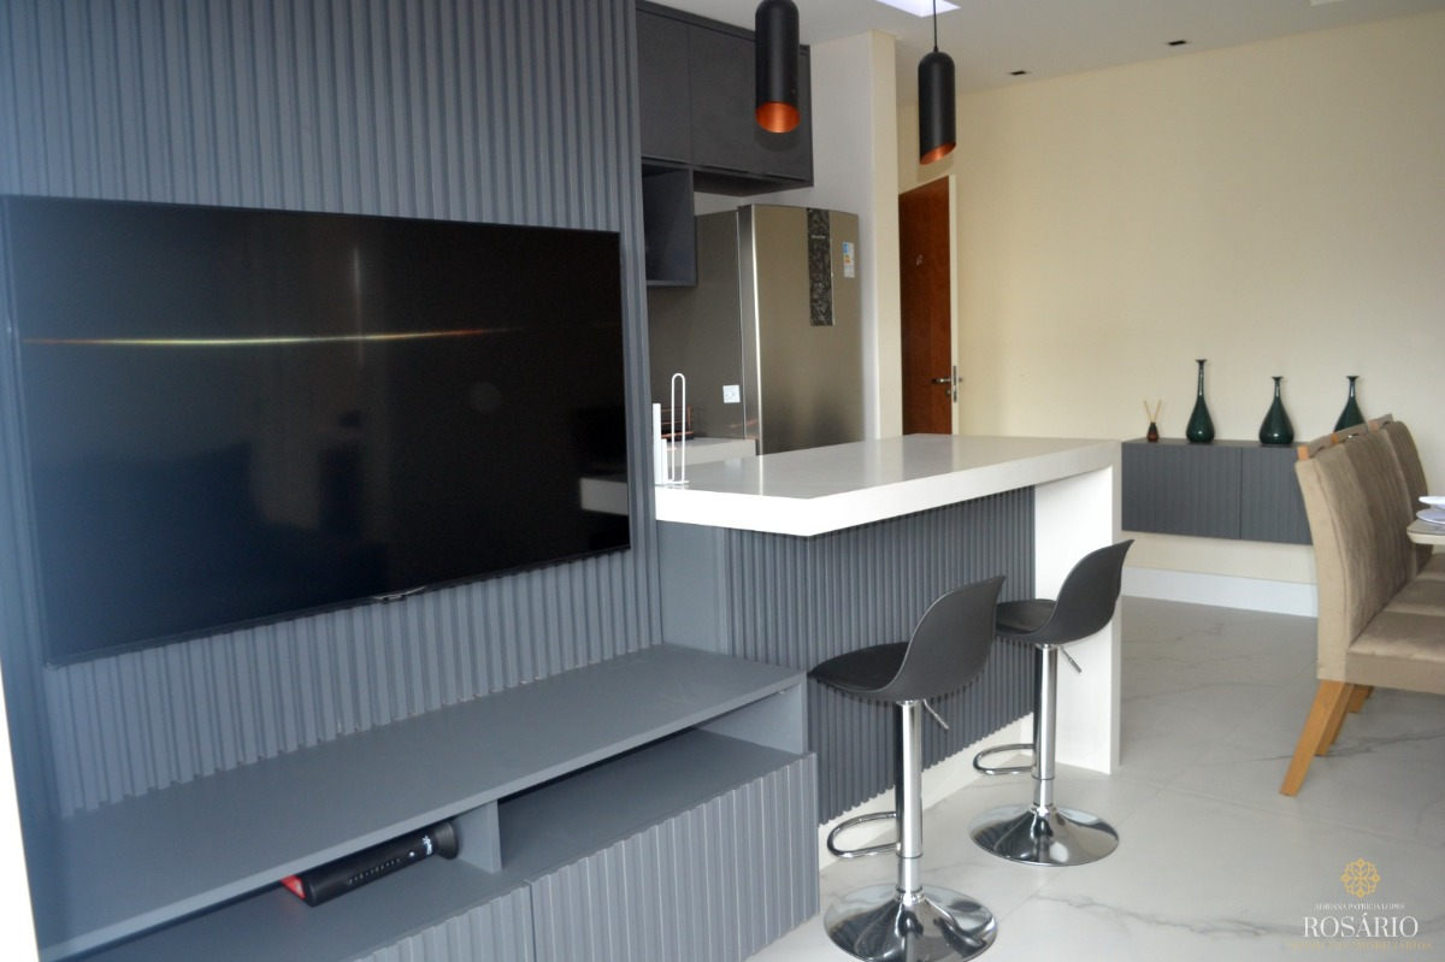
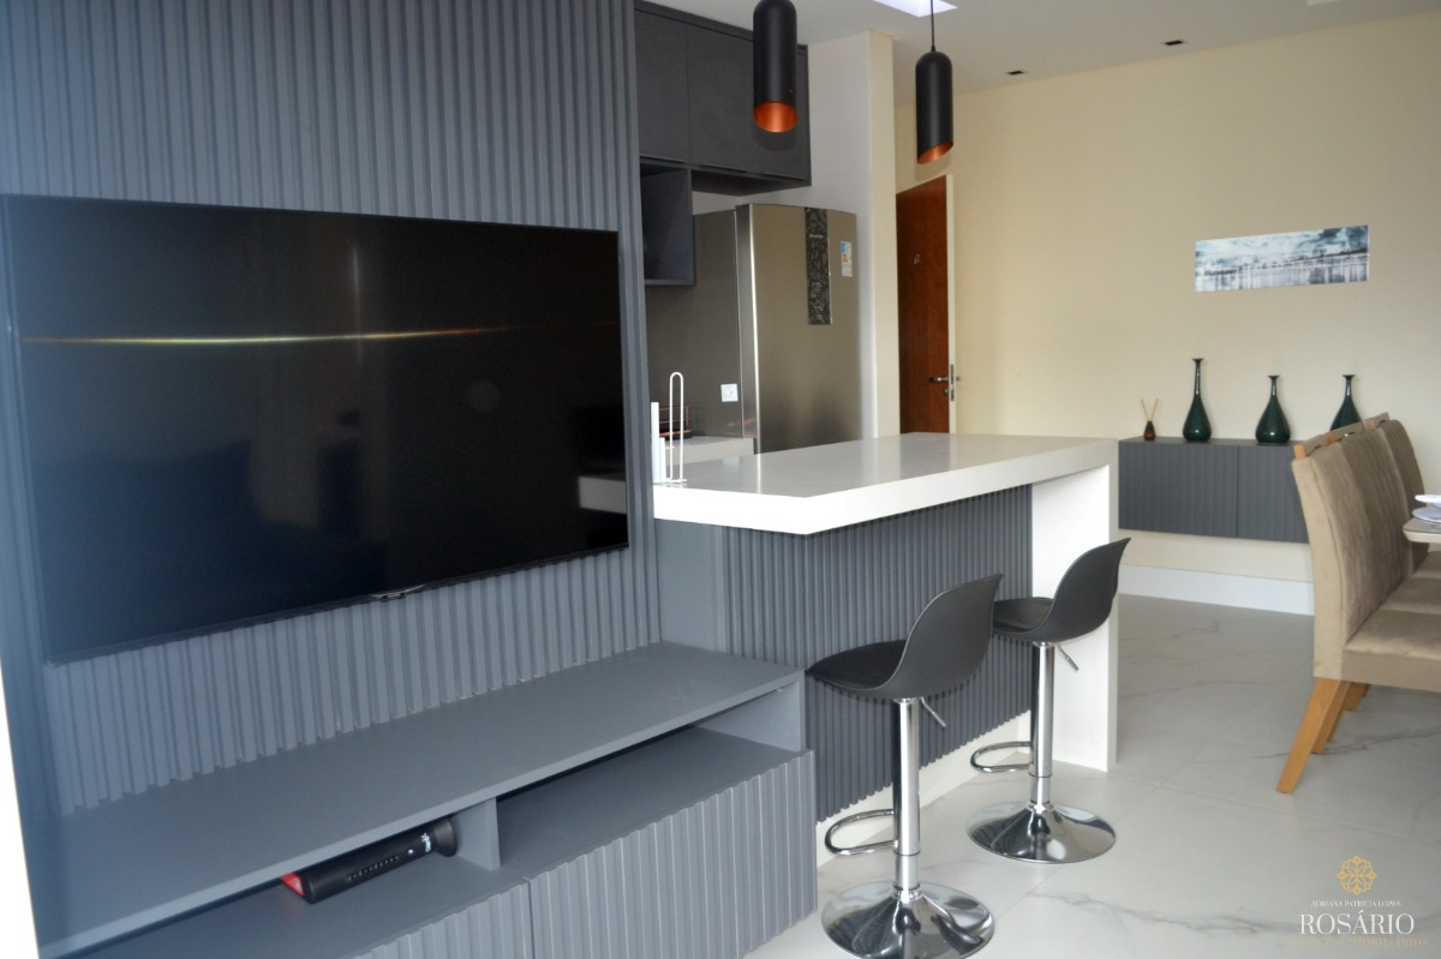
+ wall art (1278, 259)
